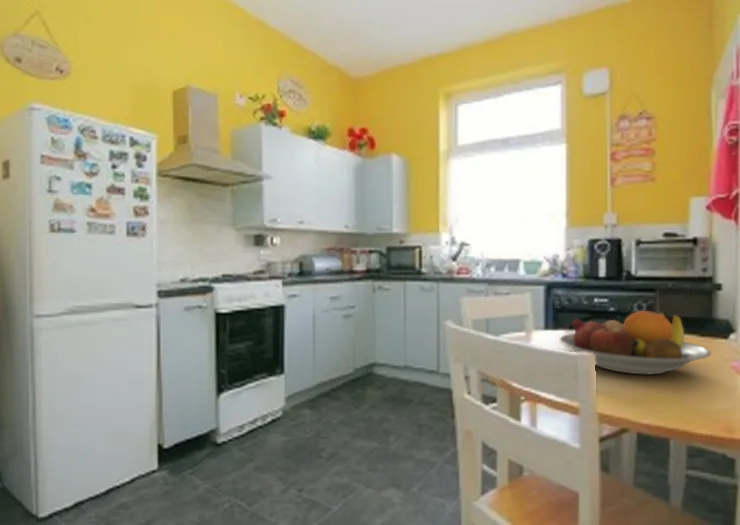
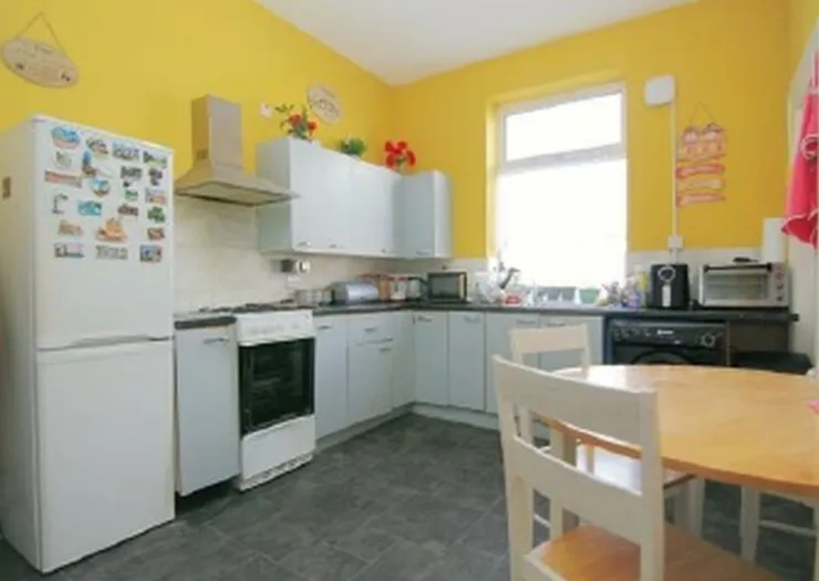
- fruit bowl (628, 338)
